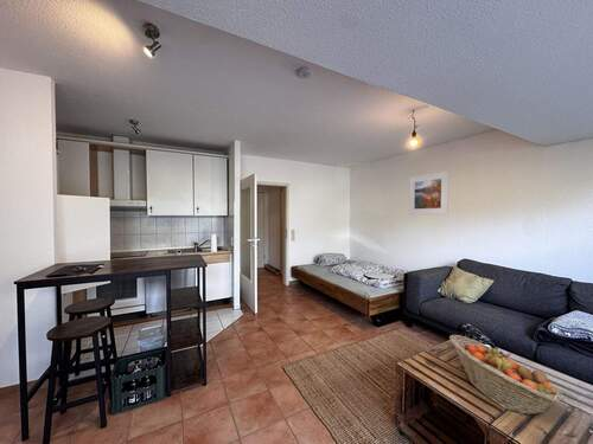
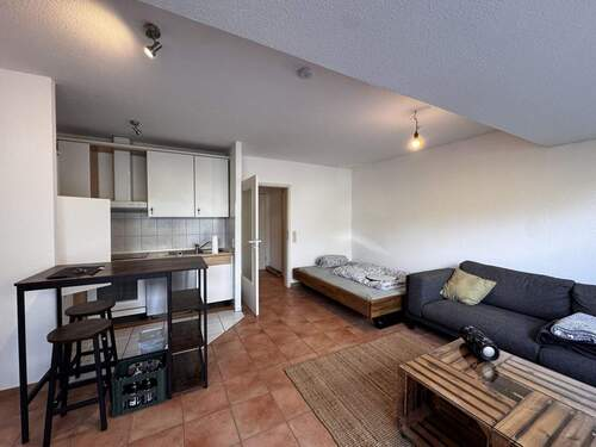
- fruit basket (497, 368)
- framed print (427, 194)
